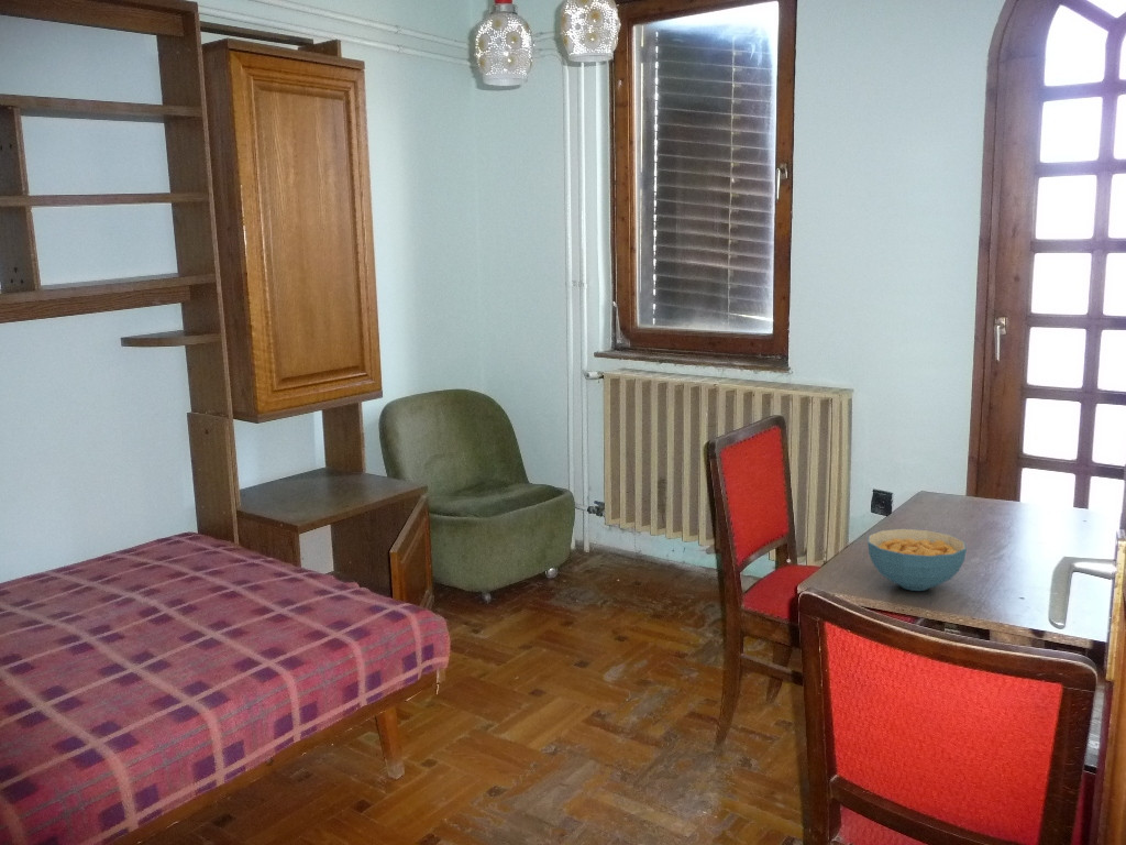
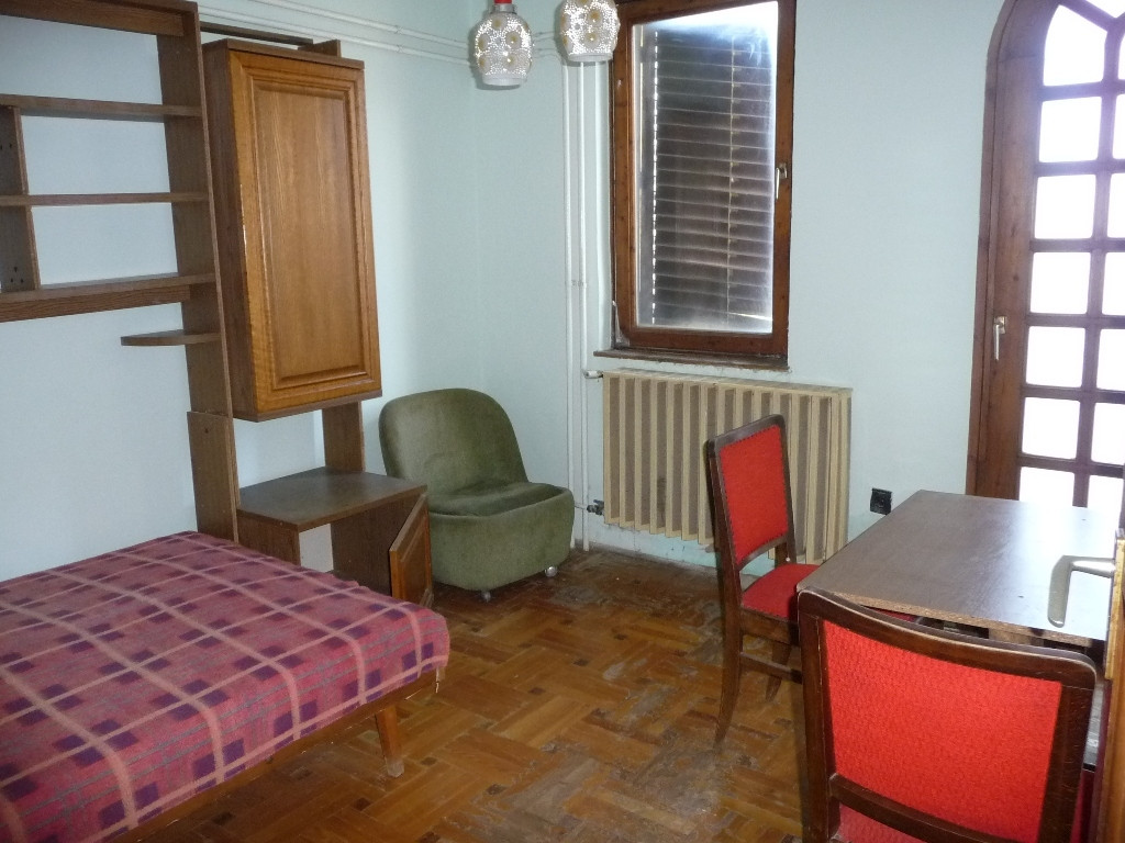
- cereal bowl (915, 563)
